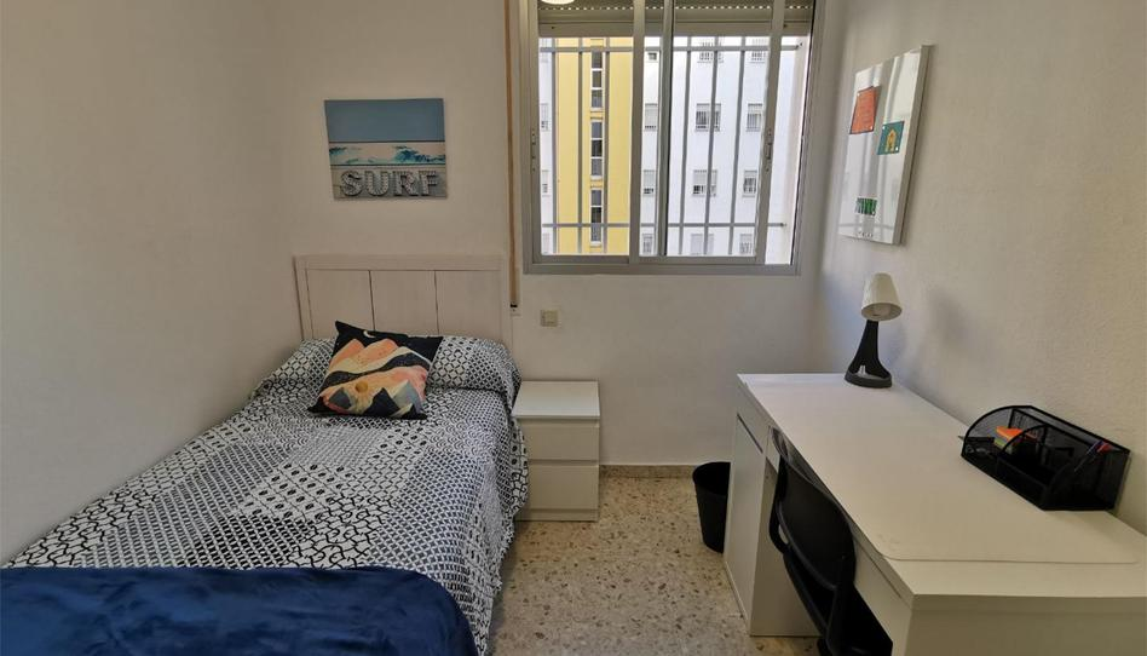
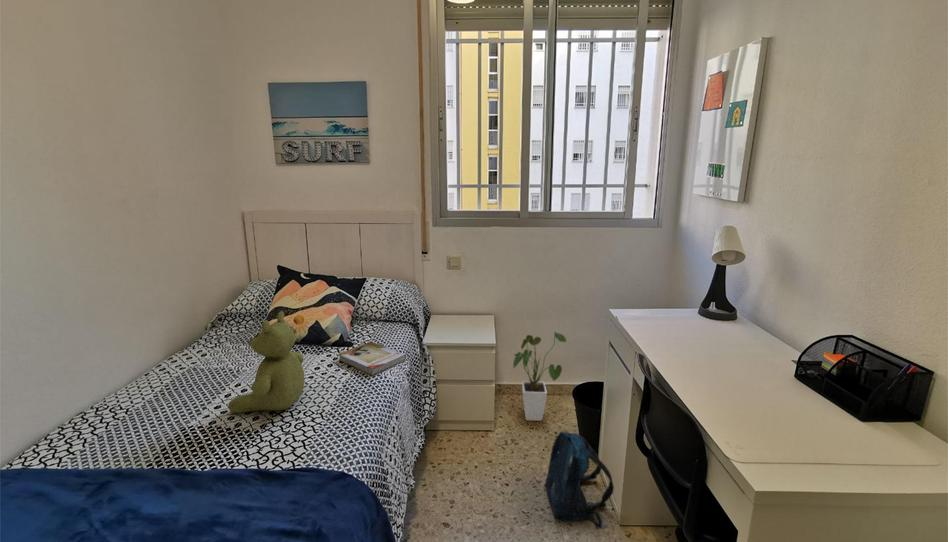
+ house plant (539, 378)
+ stuffed bear (265, 360)
+ book (372, 357)
+ backpack (579, 468)
